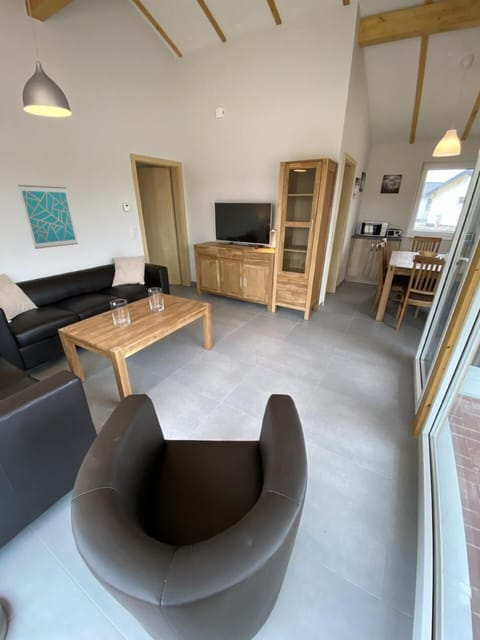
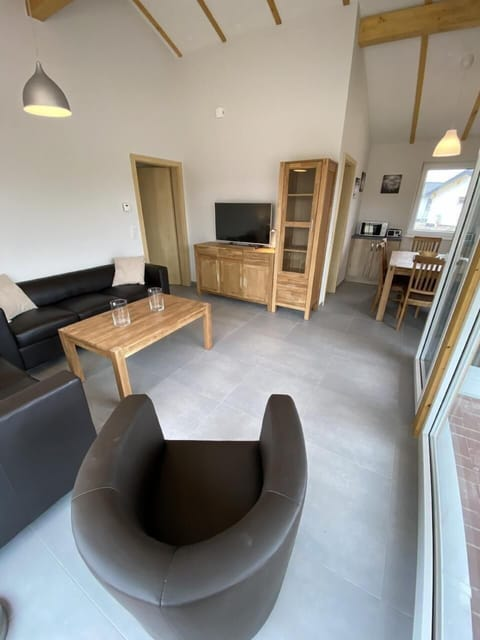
- wall art (50, 217)
